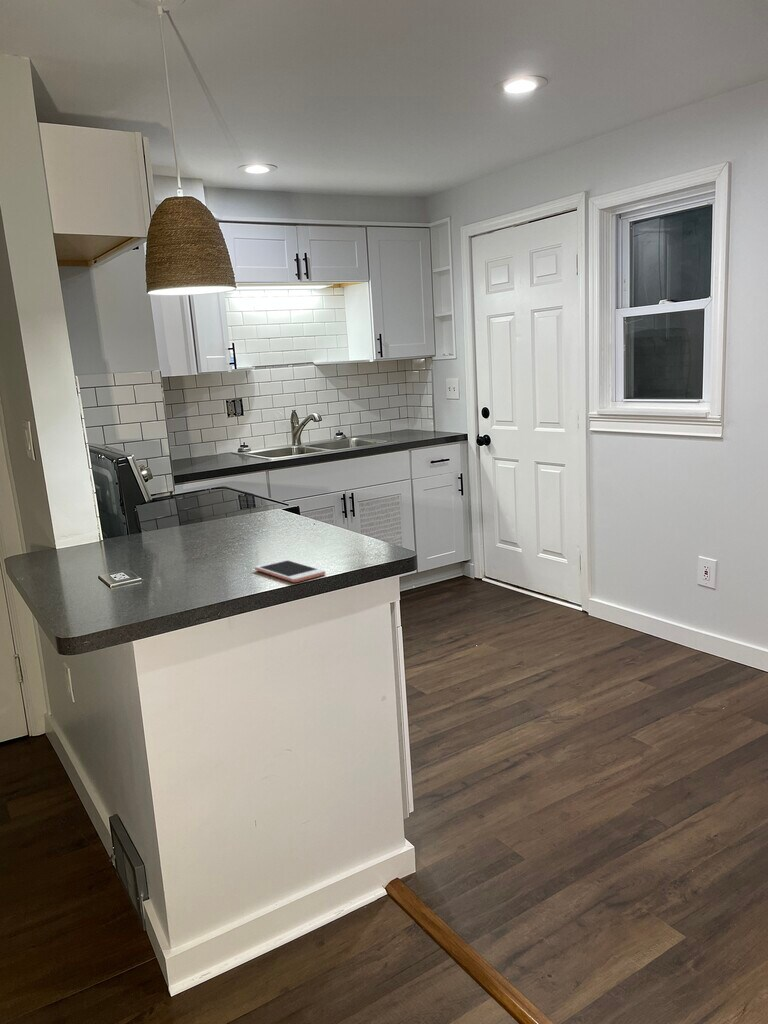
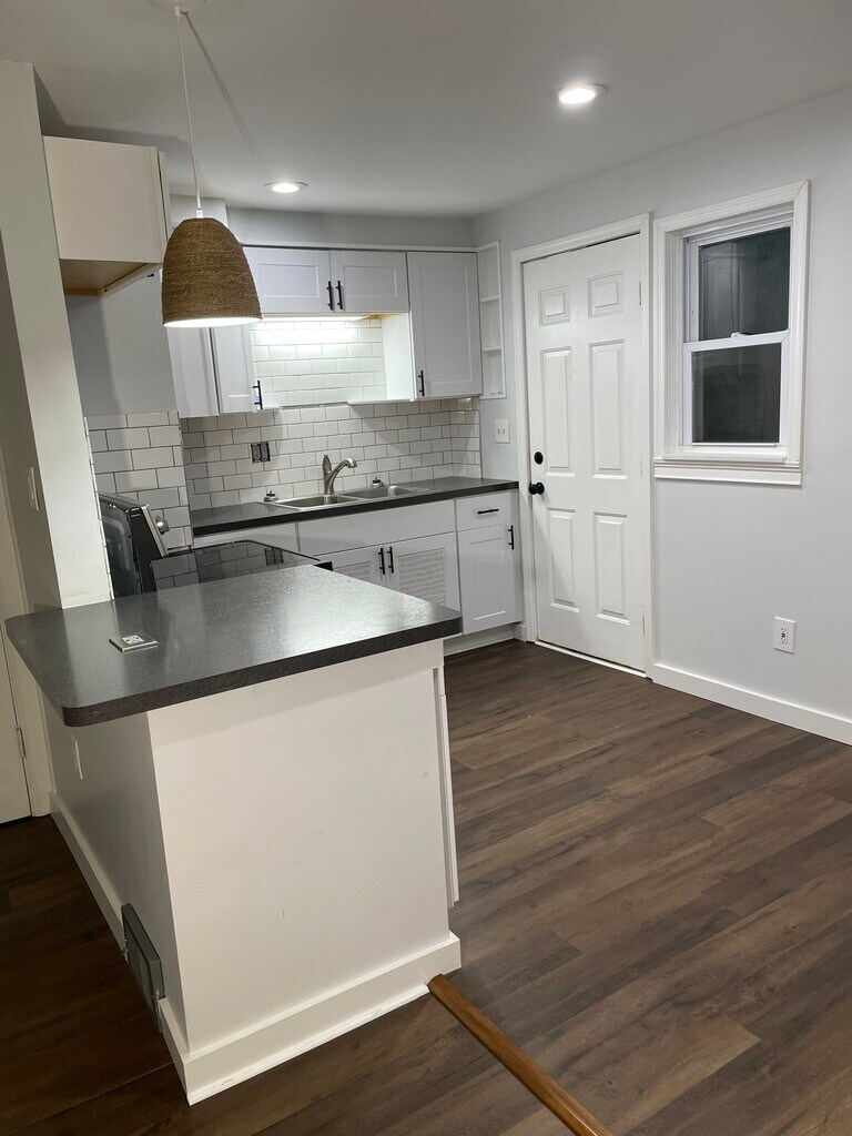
- cell phone (289, 570)
